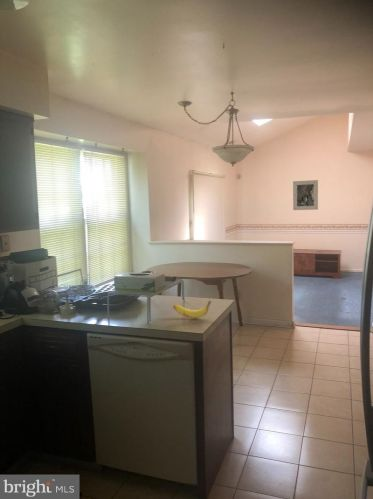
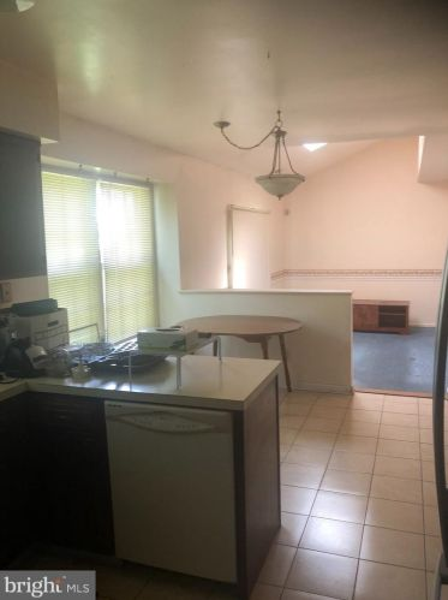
- banana (192, 310)
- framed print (305, 195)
